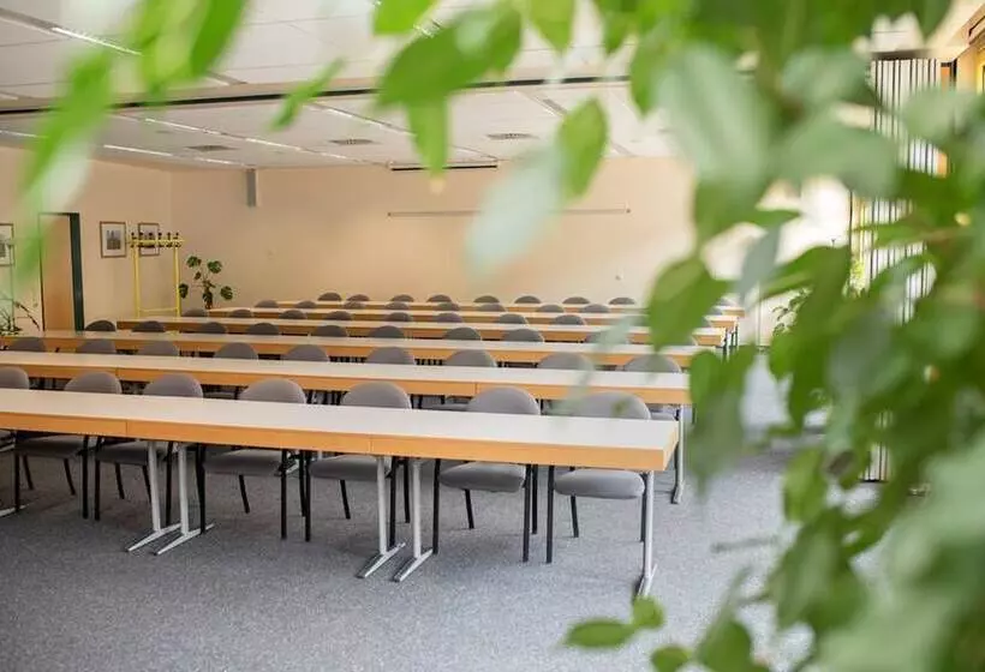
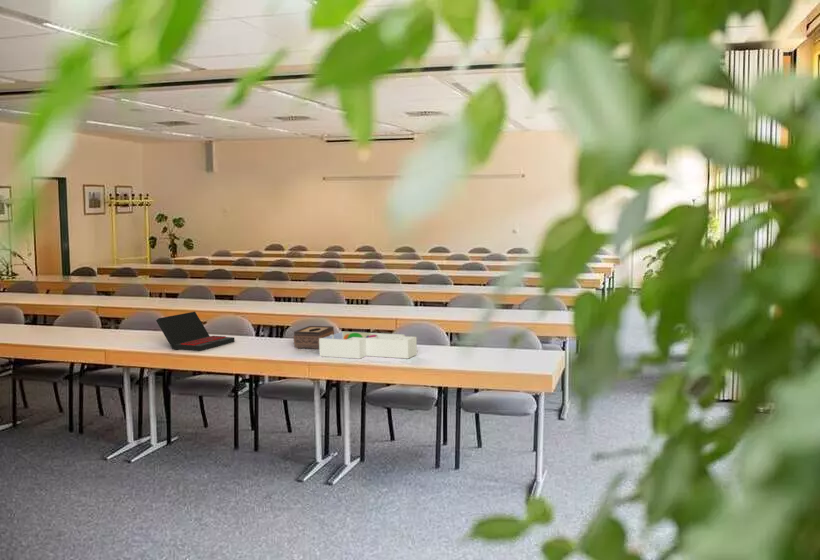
+ laptop (196, 330)
+ tissue box (314, 337)
+ desk organizer (370, 345)
